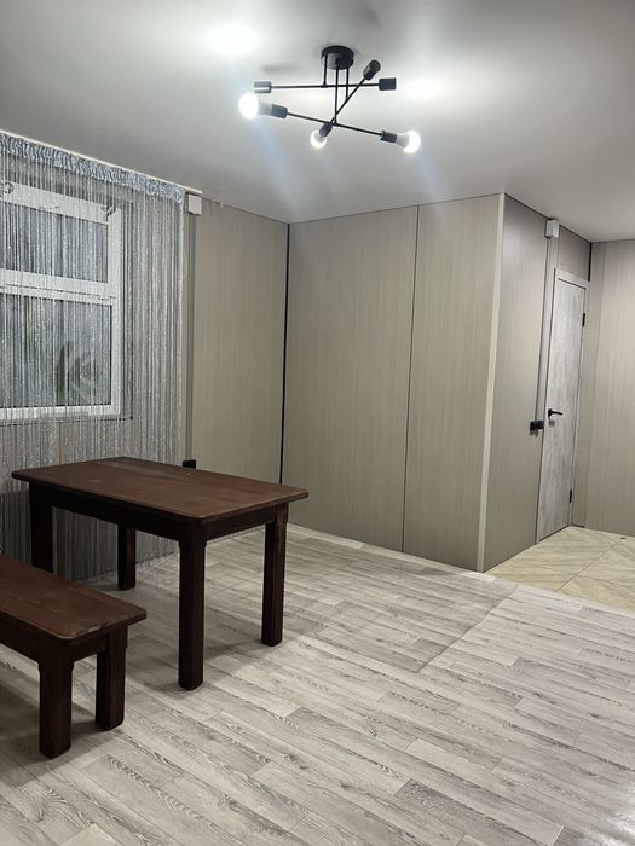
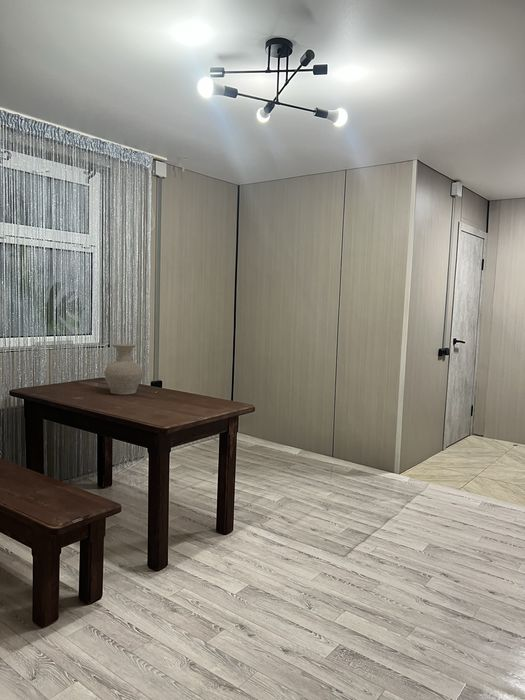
+ vase (123, 368)
